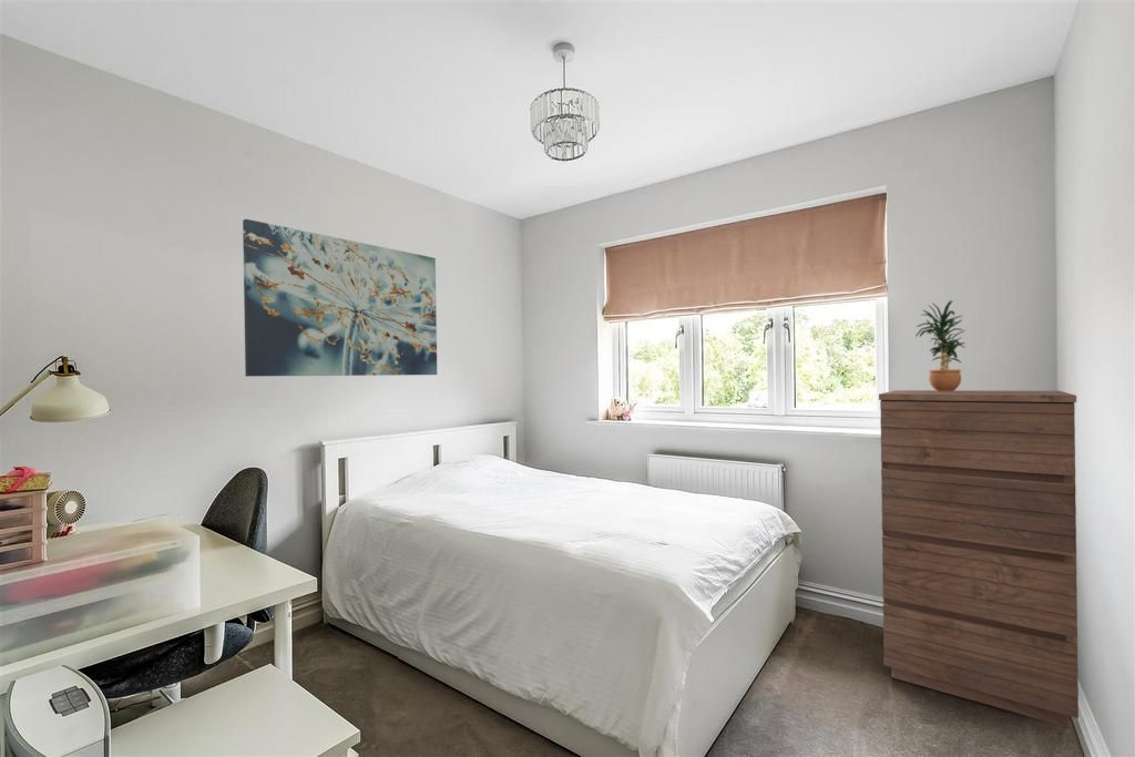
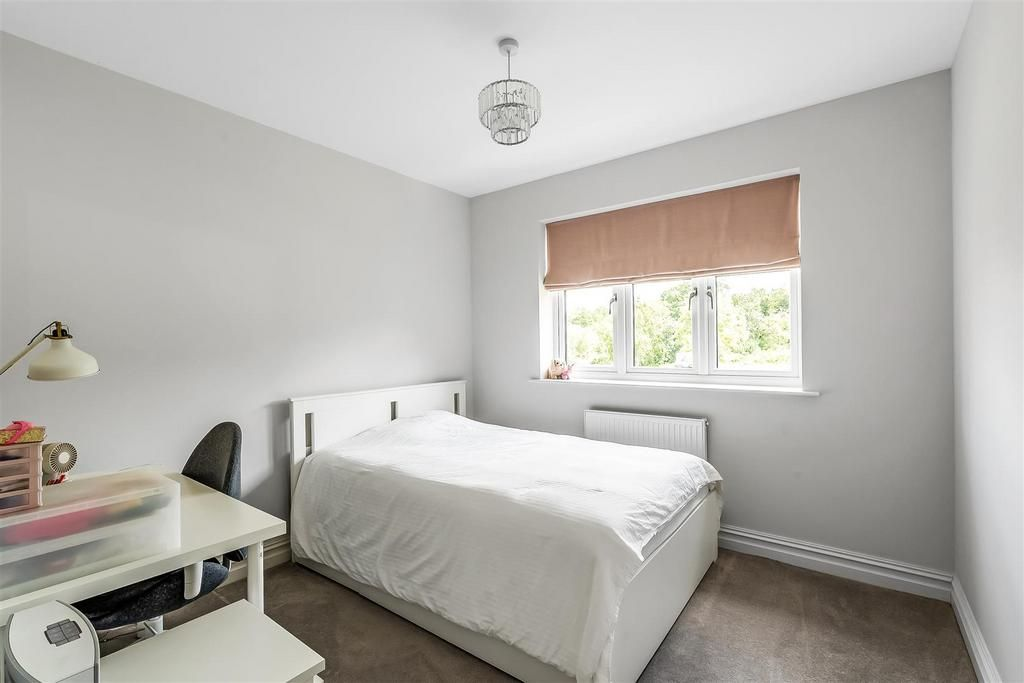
- dresser (972, 532)
- potted plant (940, 346)
- wall art (354, 308)
